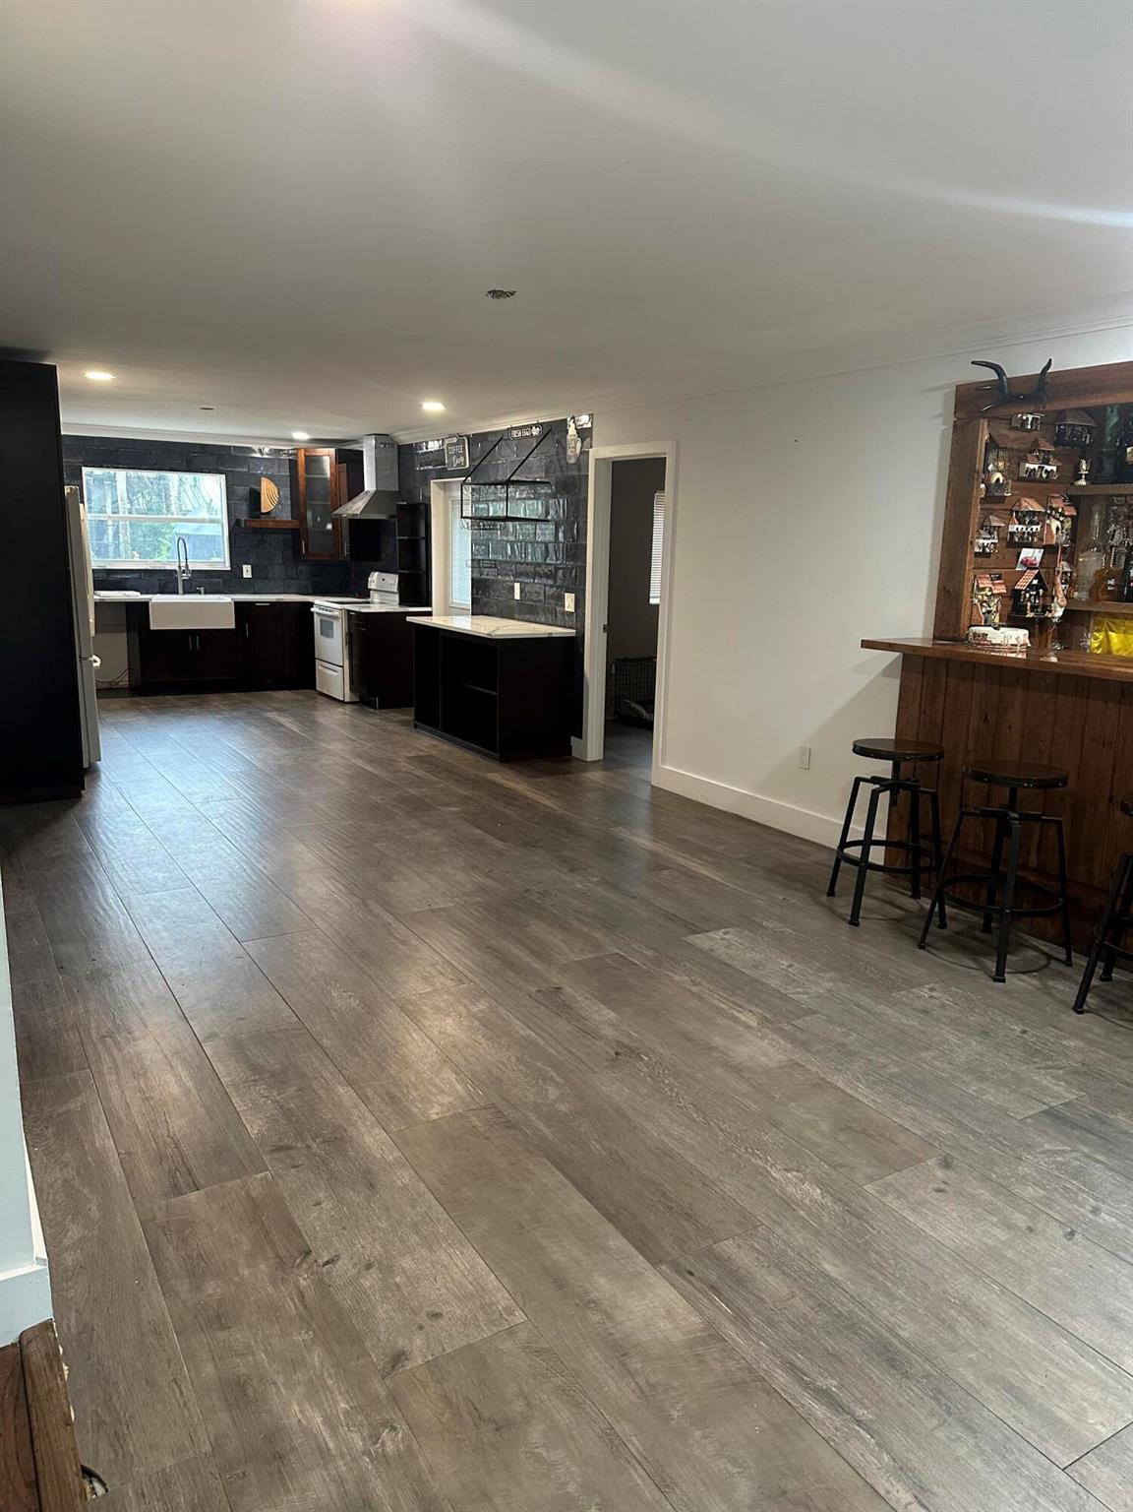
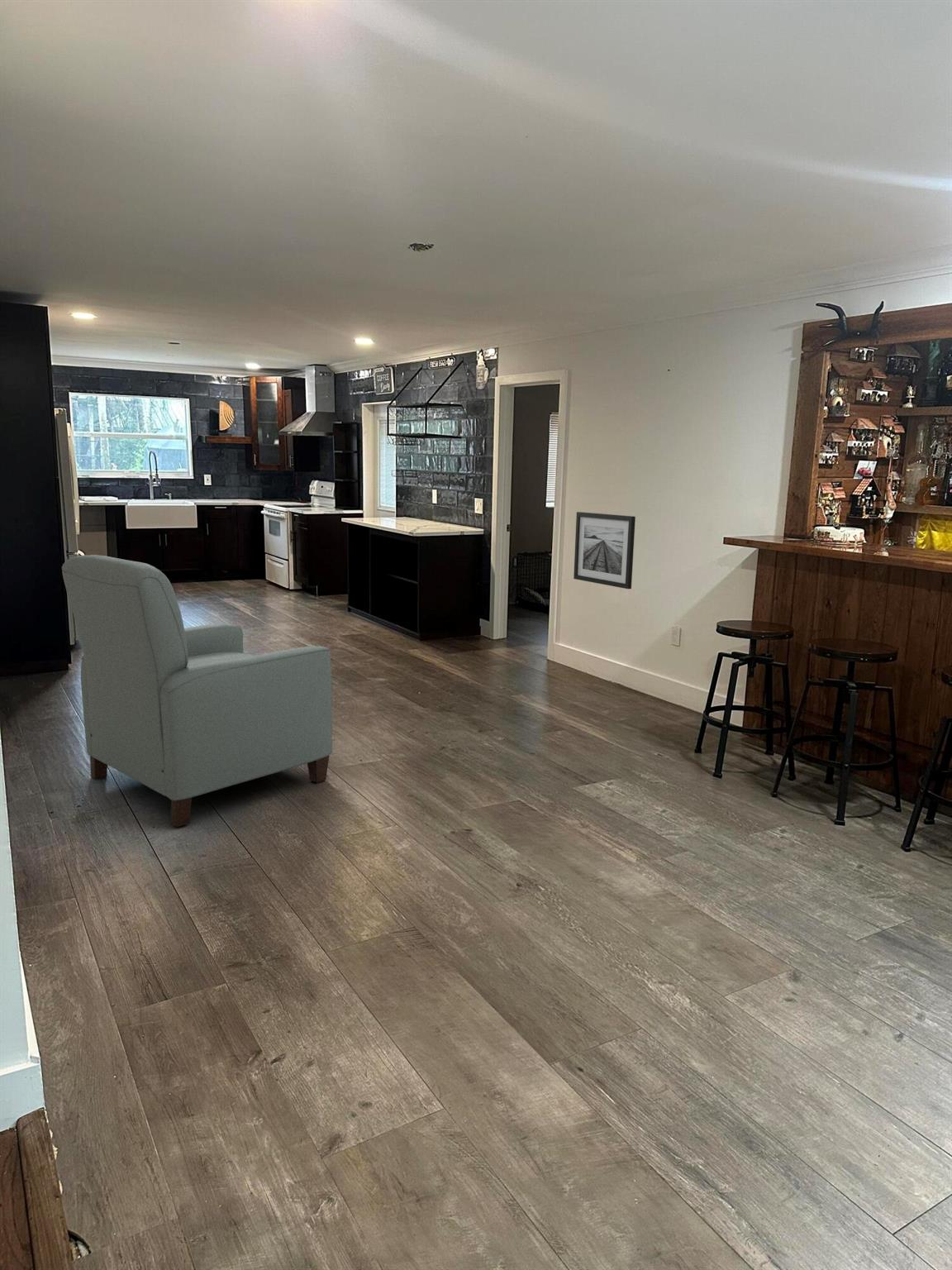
+ chair (199, 670)
+ wall art (602, 549)
